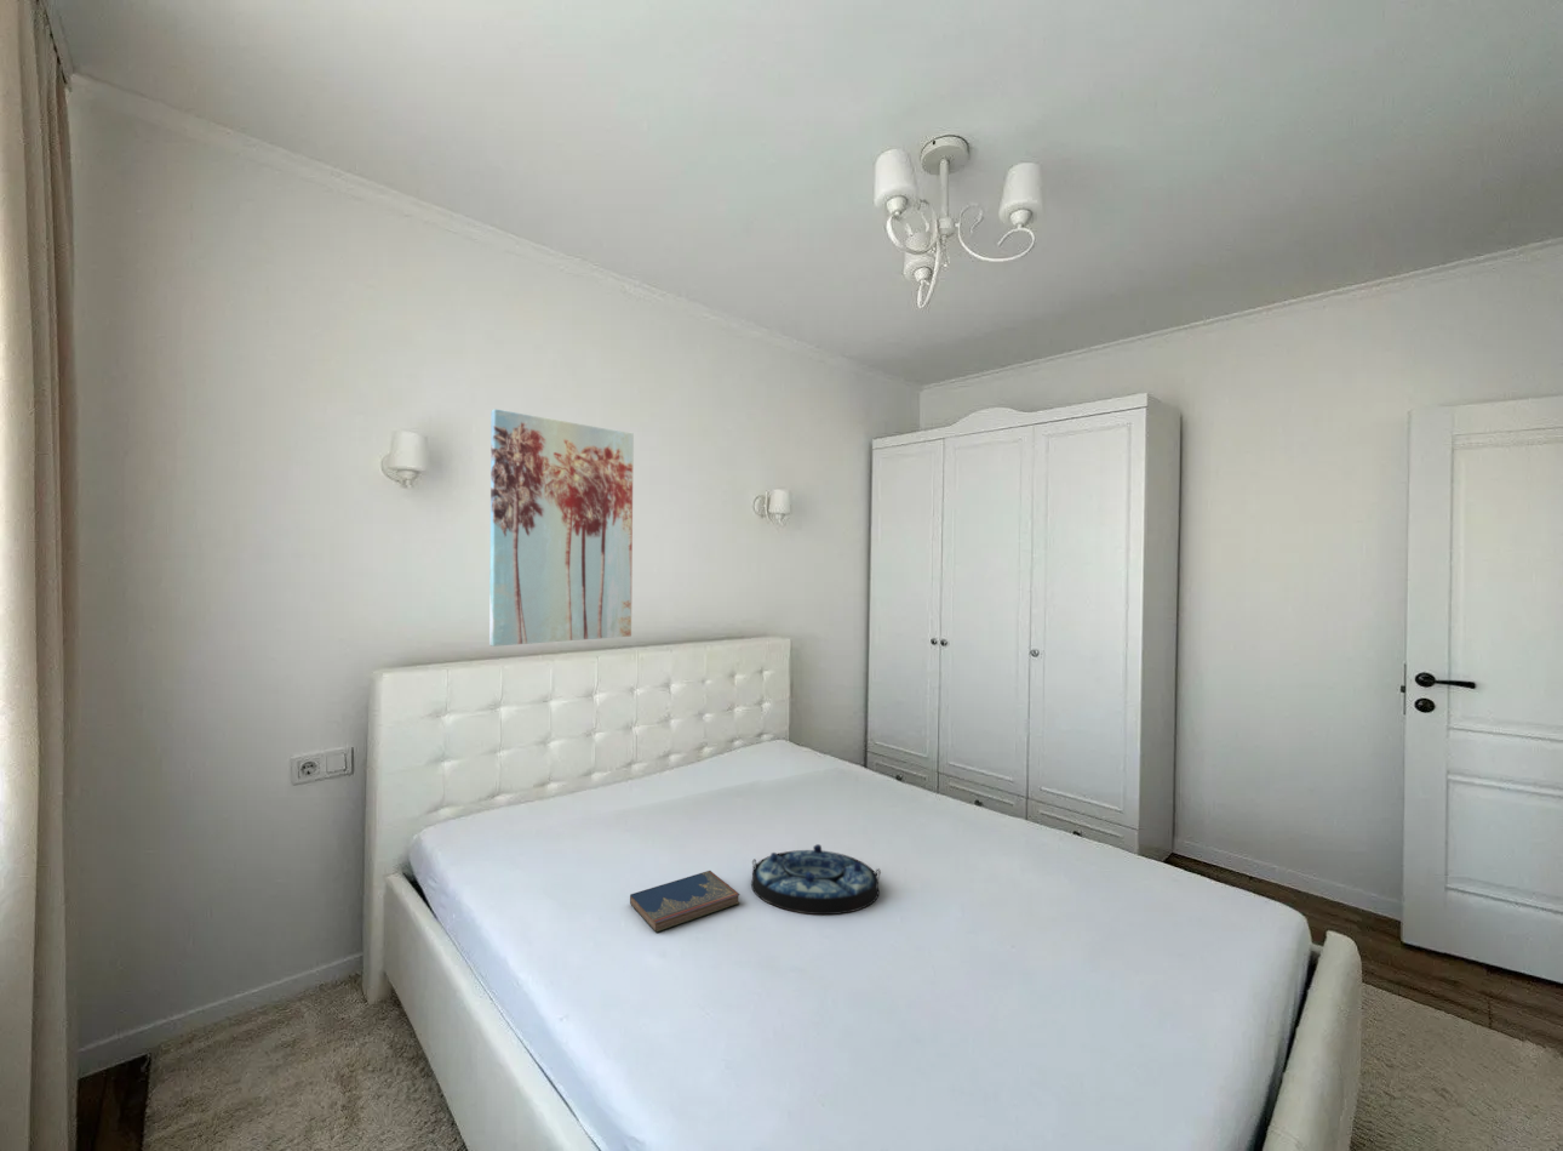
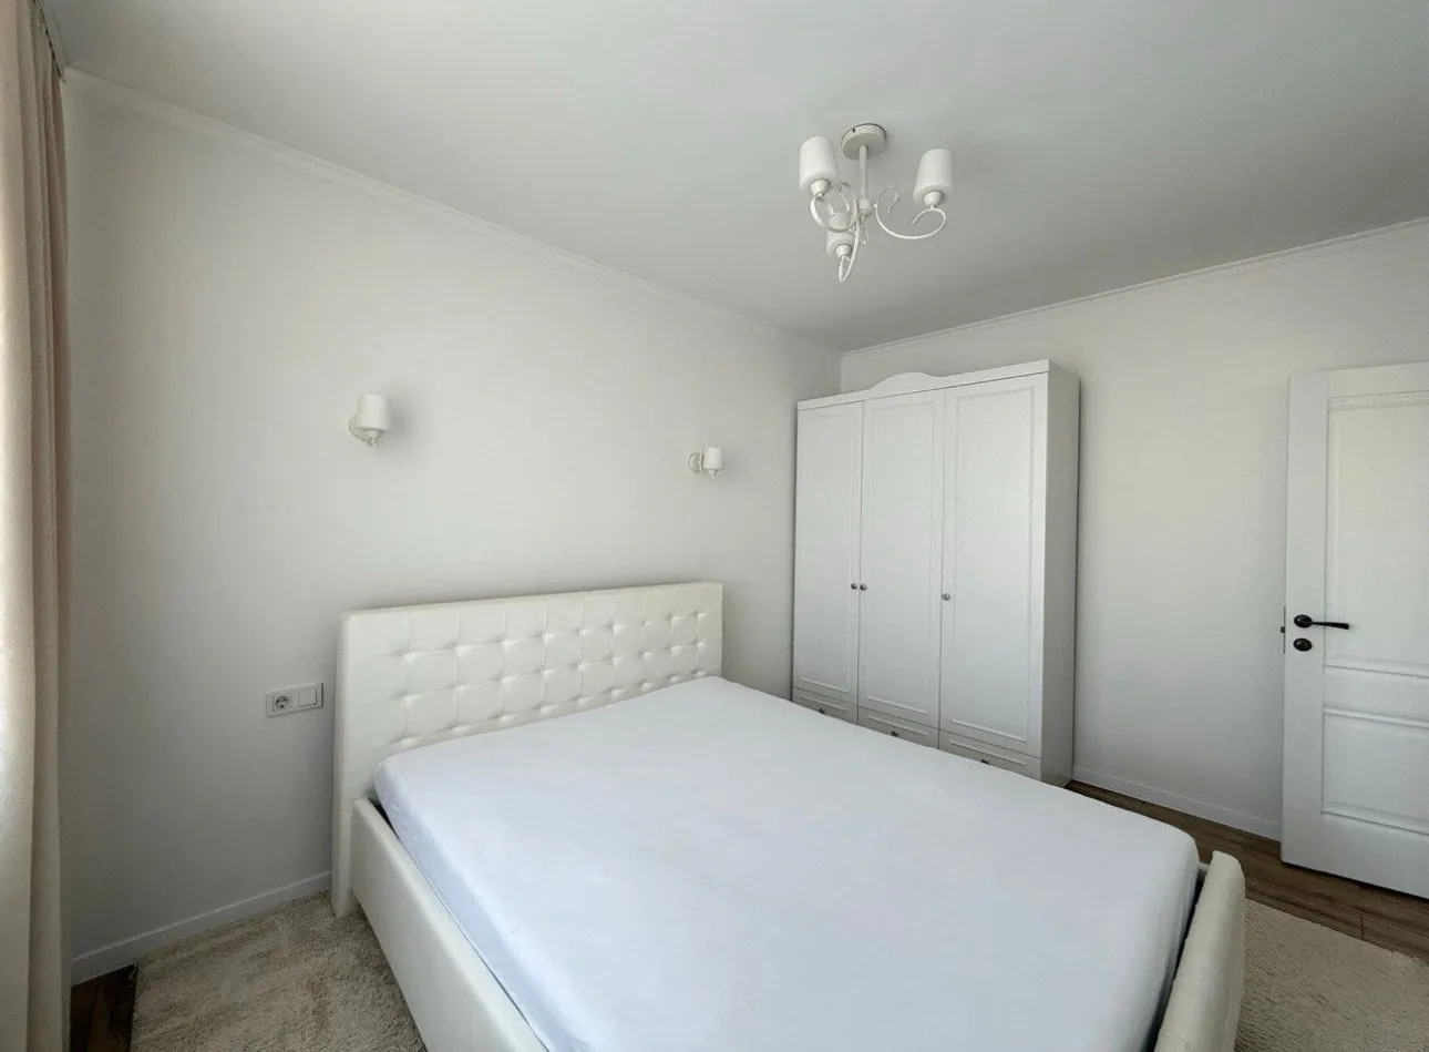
- wall art (565, 532)
- hardcover book (684, 898)
- serving tray (814, 872)
